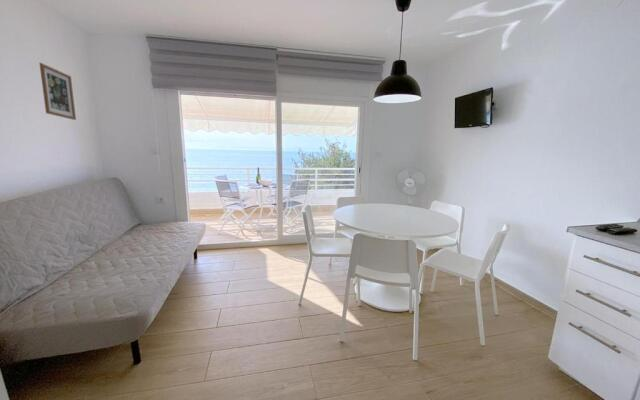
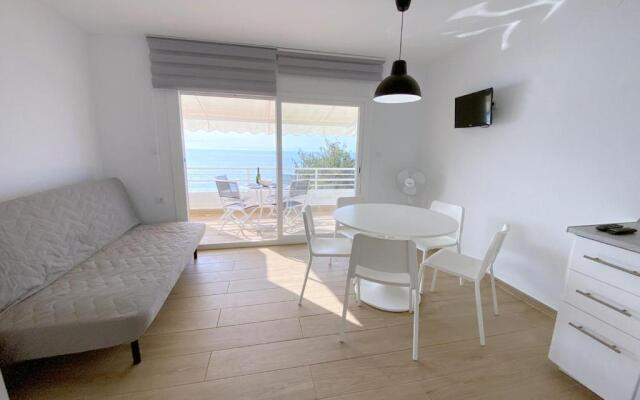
- wall art (59, 93)
